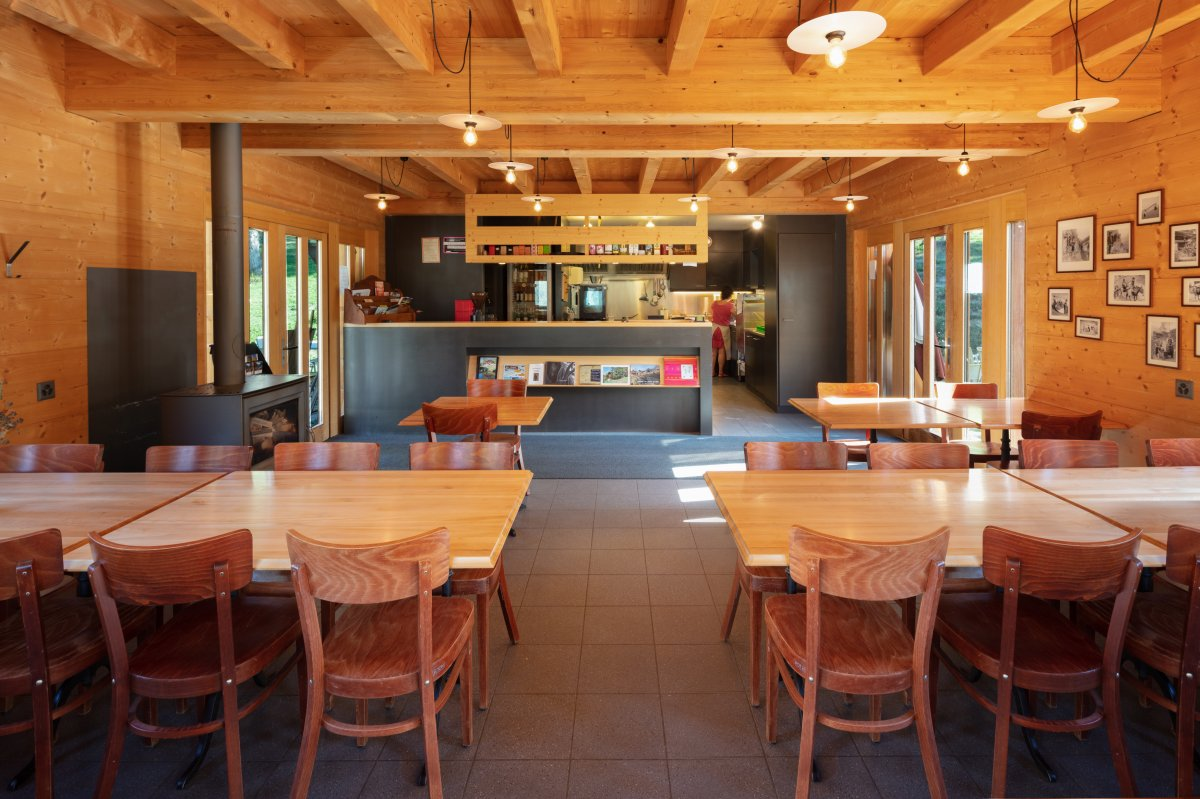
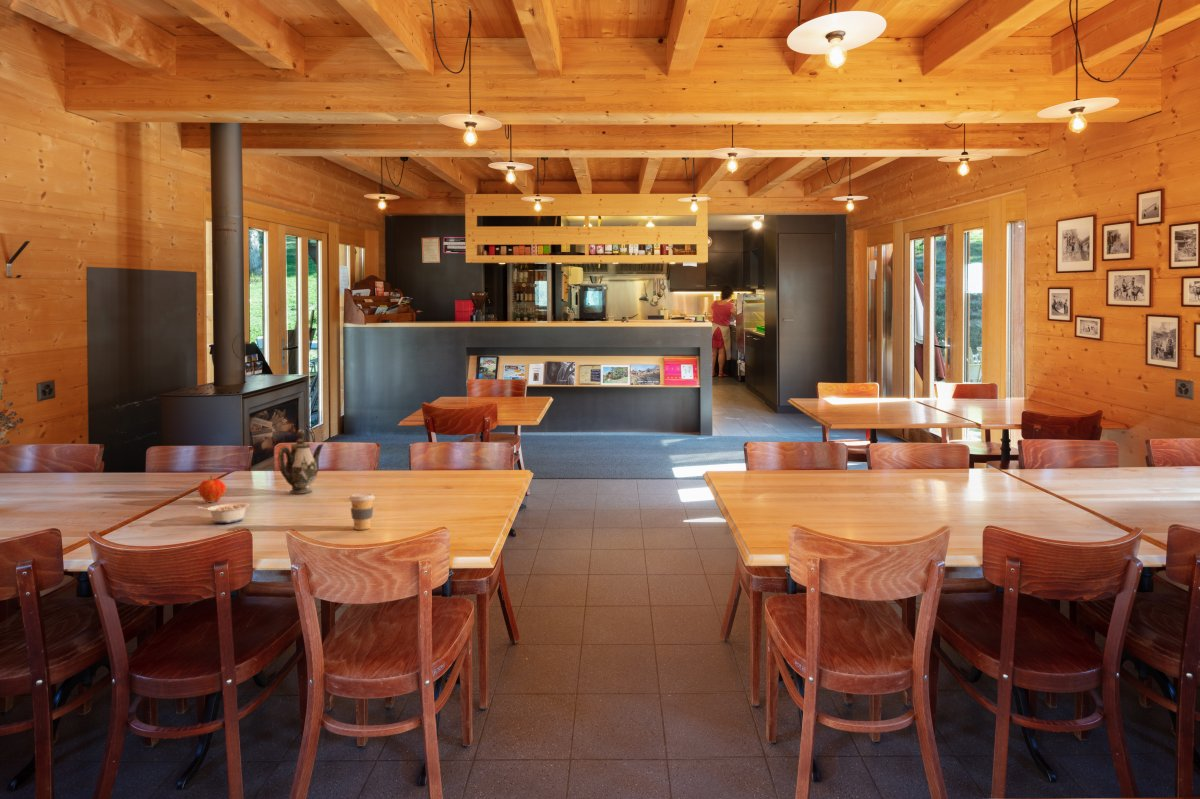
+ legume (227, 512)
+ coffee cup (362, 511)
+ teapot (301, 460)
+ fruit (212, 488)
